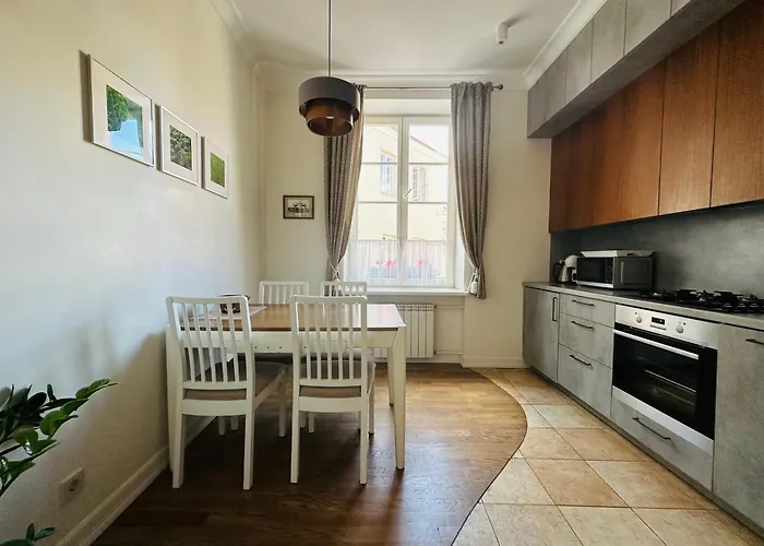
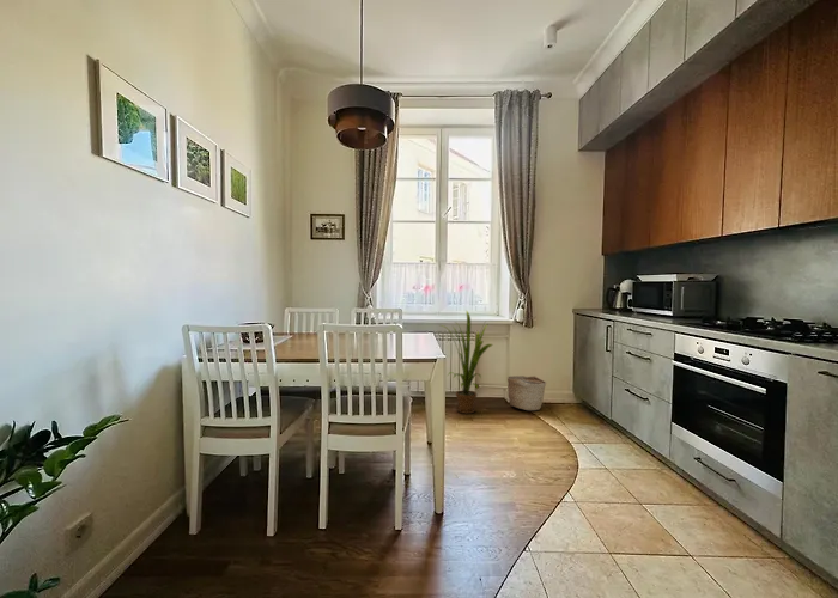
+ basket (526, 391)
+ house plant (464, 360)
